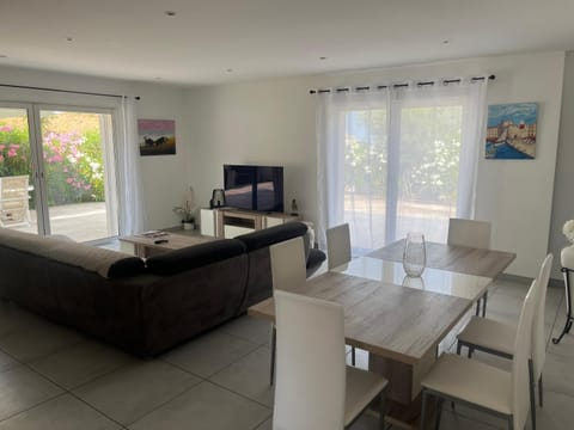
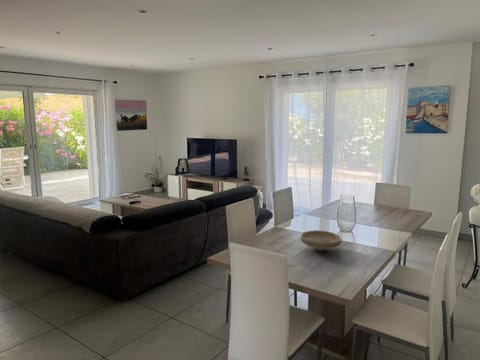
+ bowl (320, 242)
